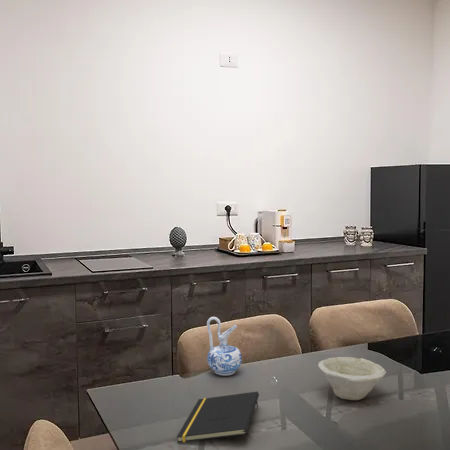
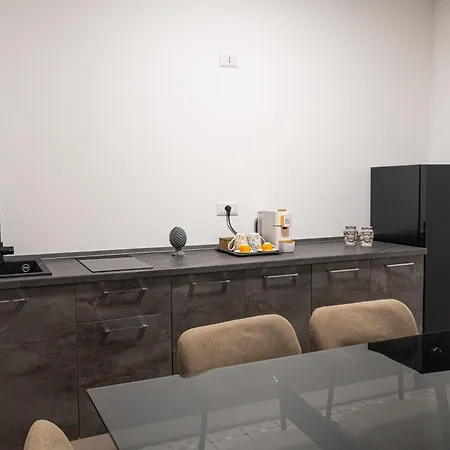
- ceramic pitcher (224, 344)
- notepad (220, 415)
- bowl (351, 380)
